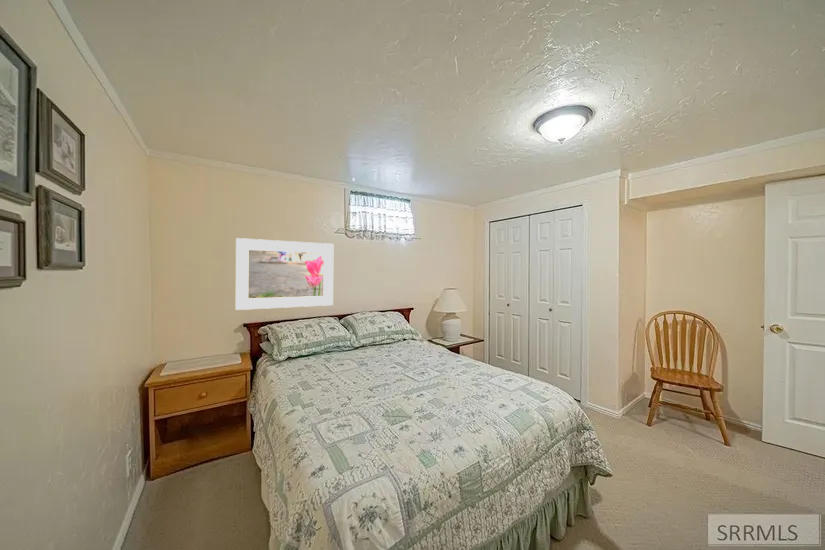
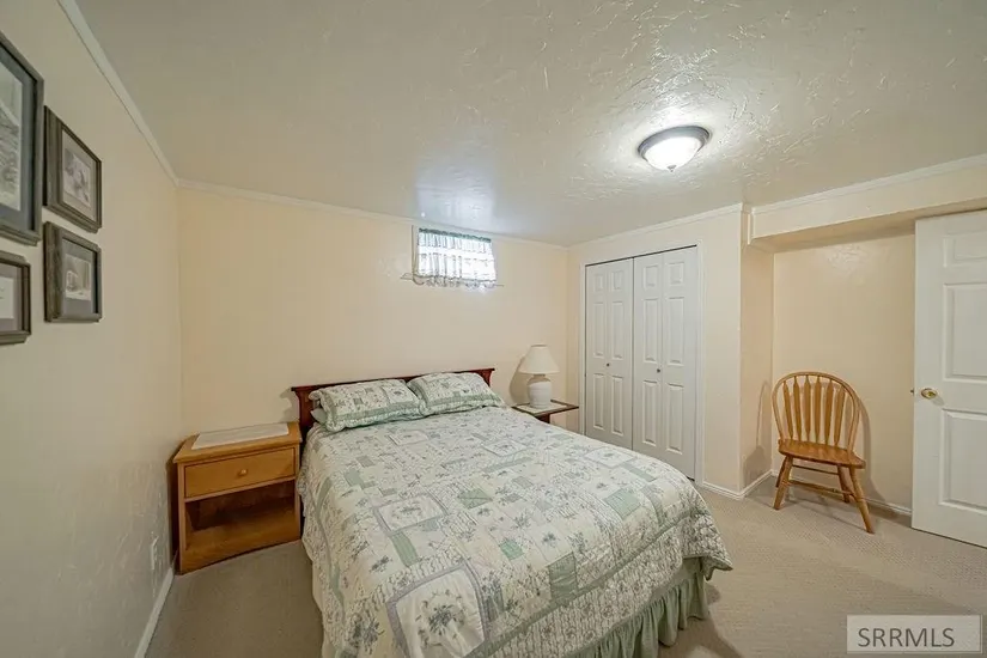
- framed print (288, 274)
